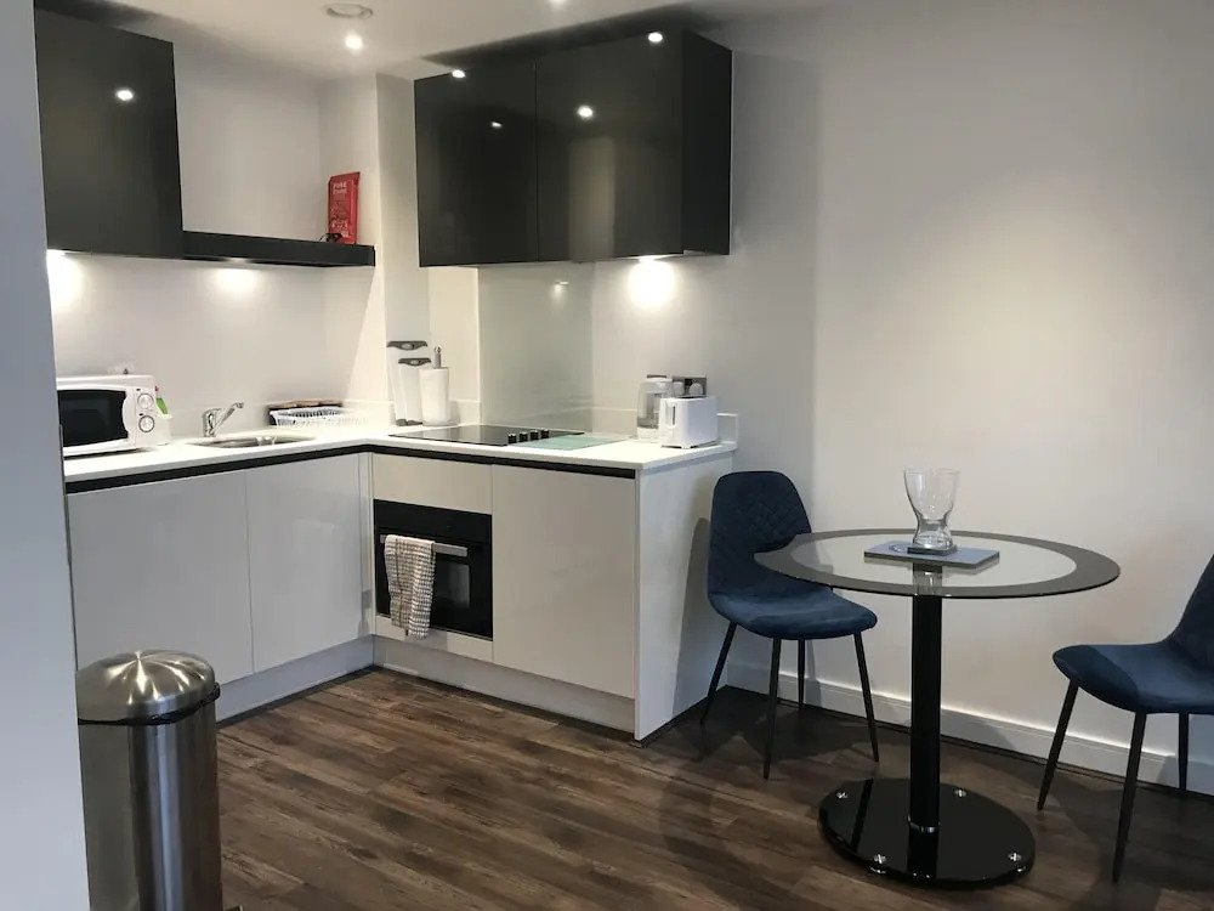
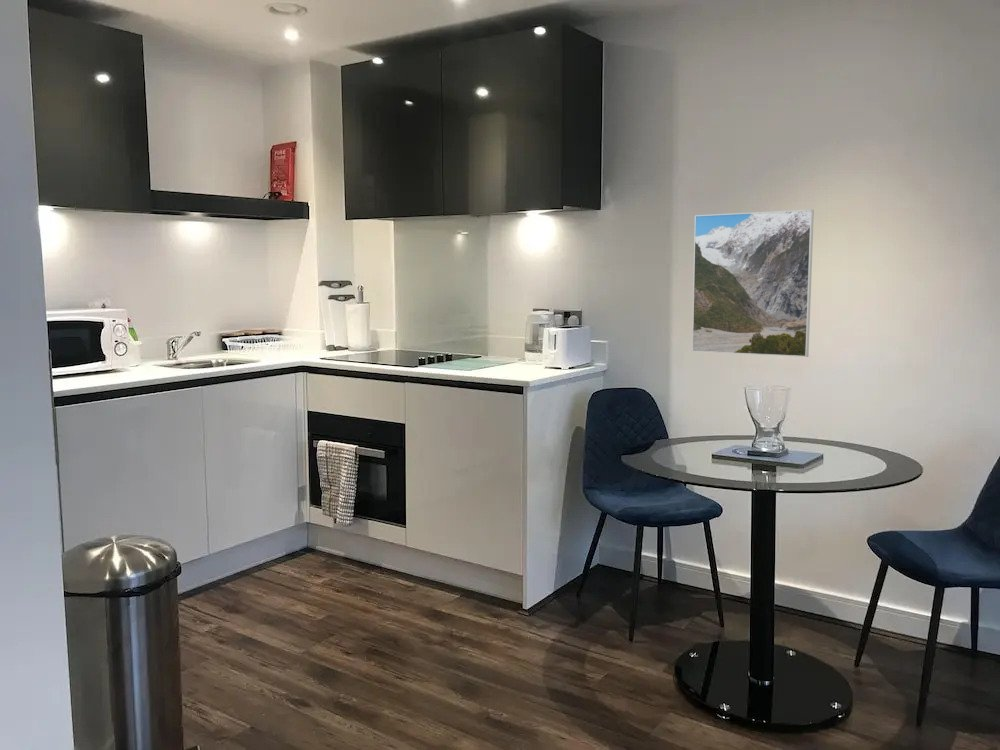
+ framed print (750, 284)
